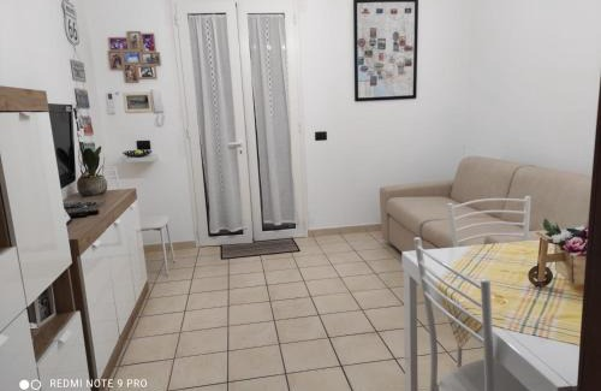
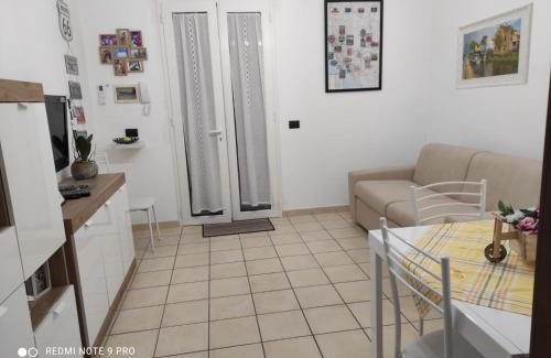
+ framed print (488, 52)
